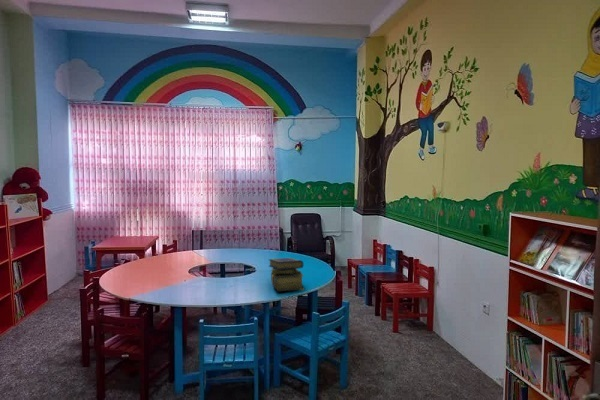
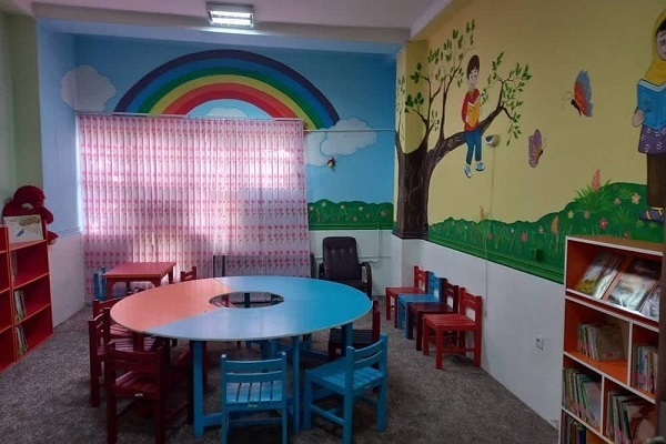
- stack of books (285, 272)
